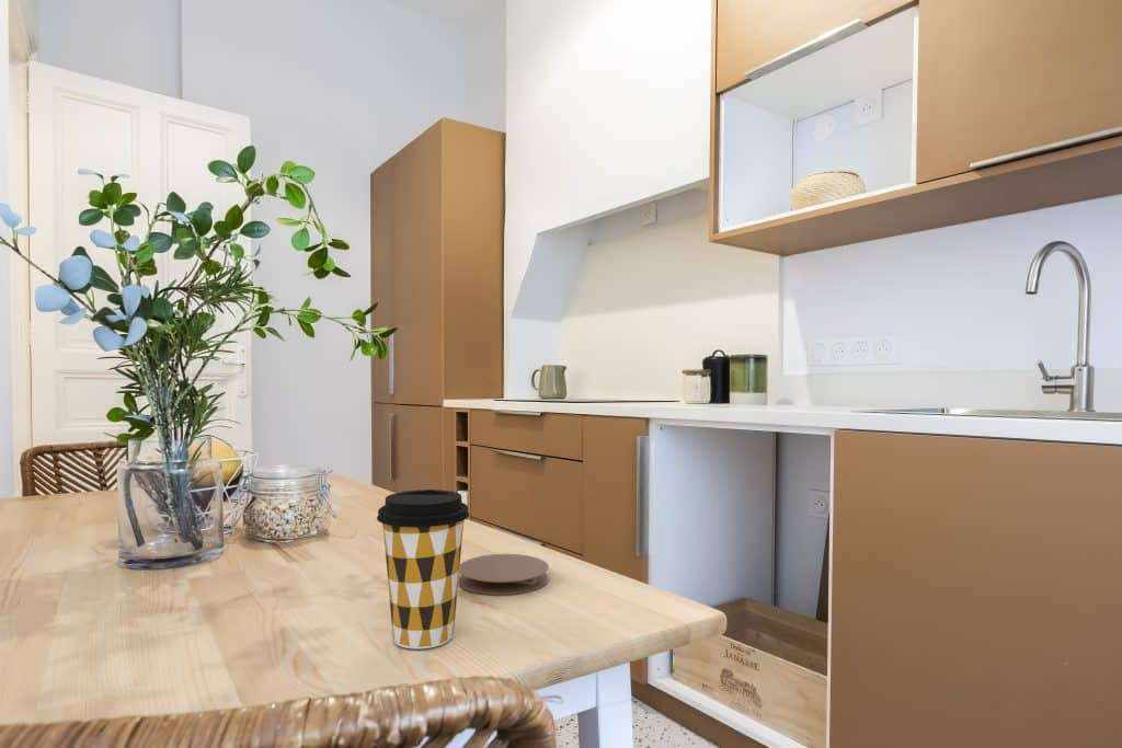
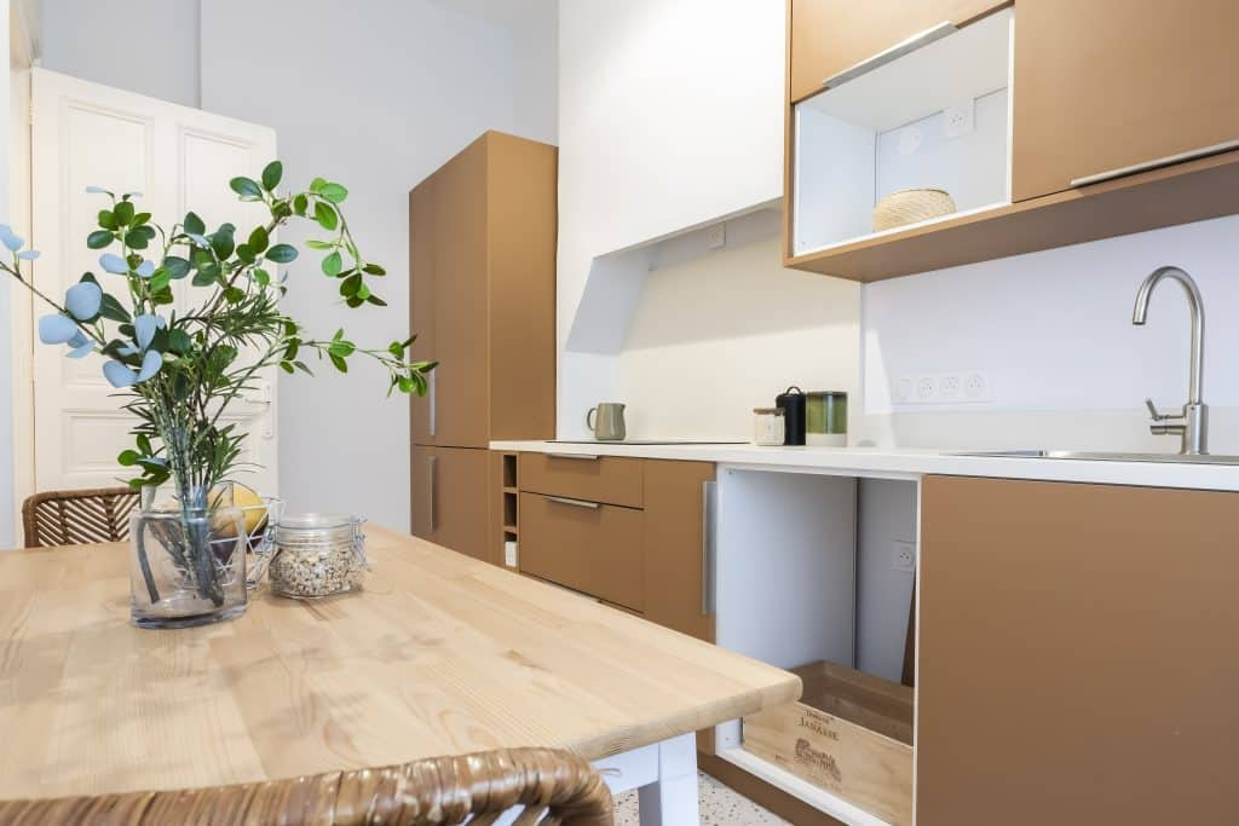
- coaster (503, 573)
- coffee cup (423, 566)
